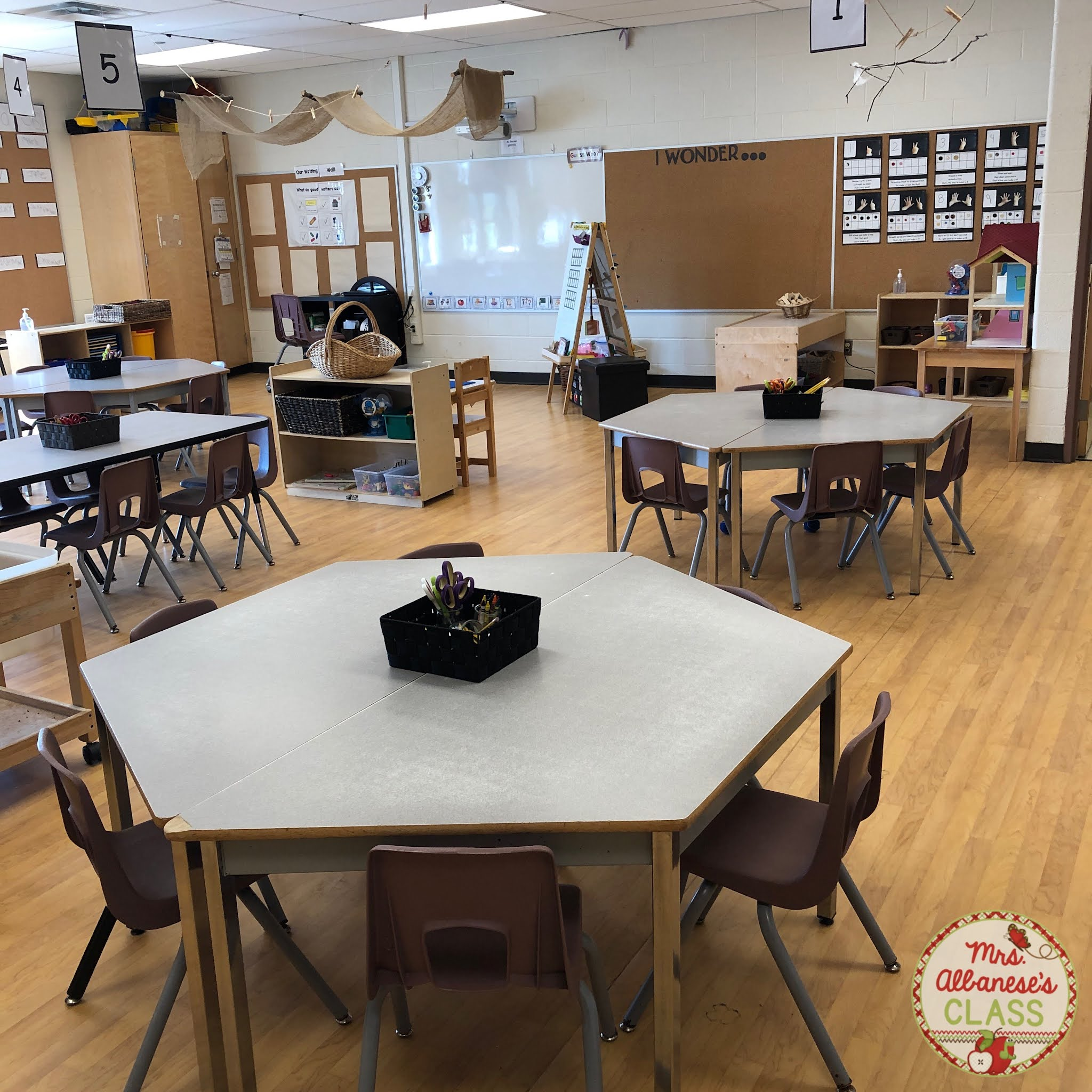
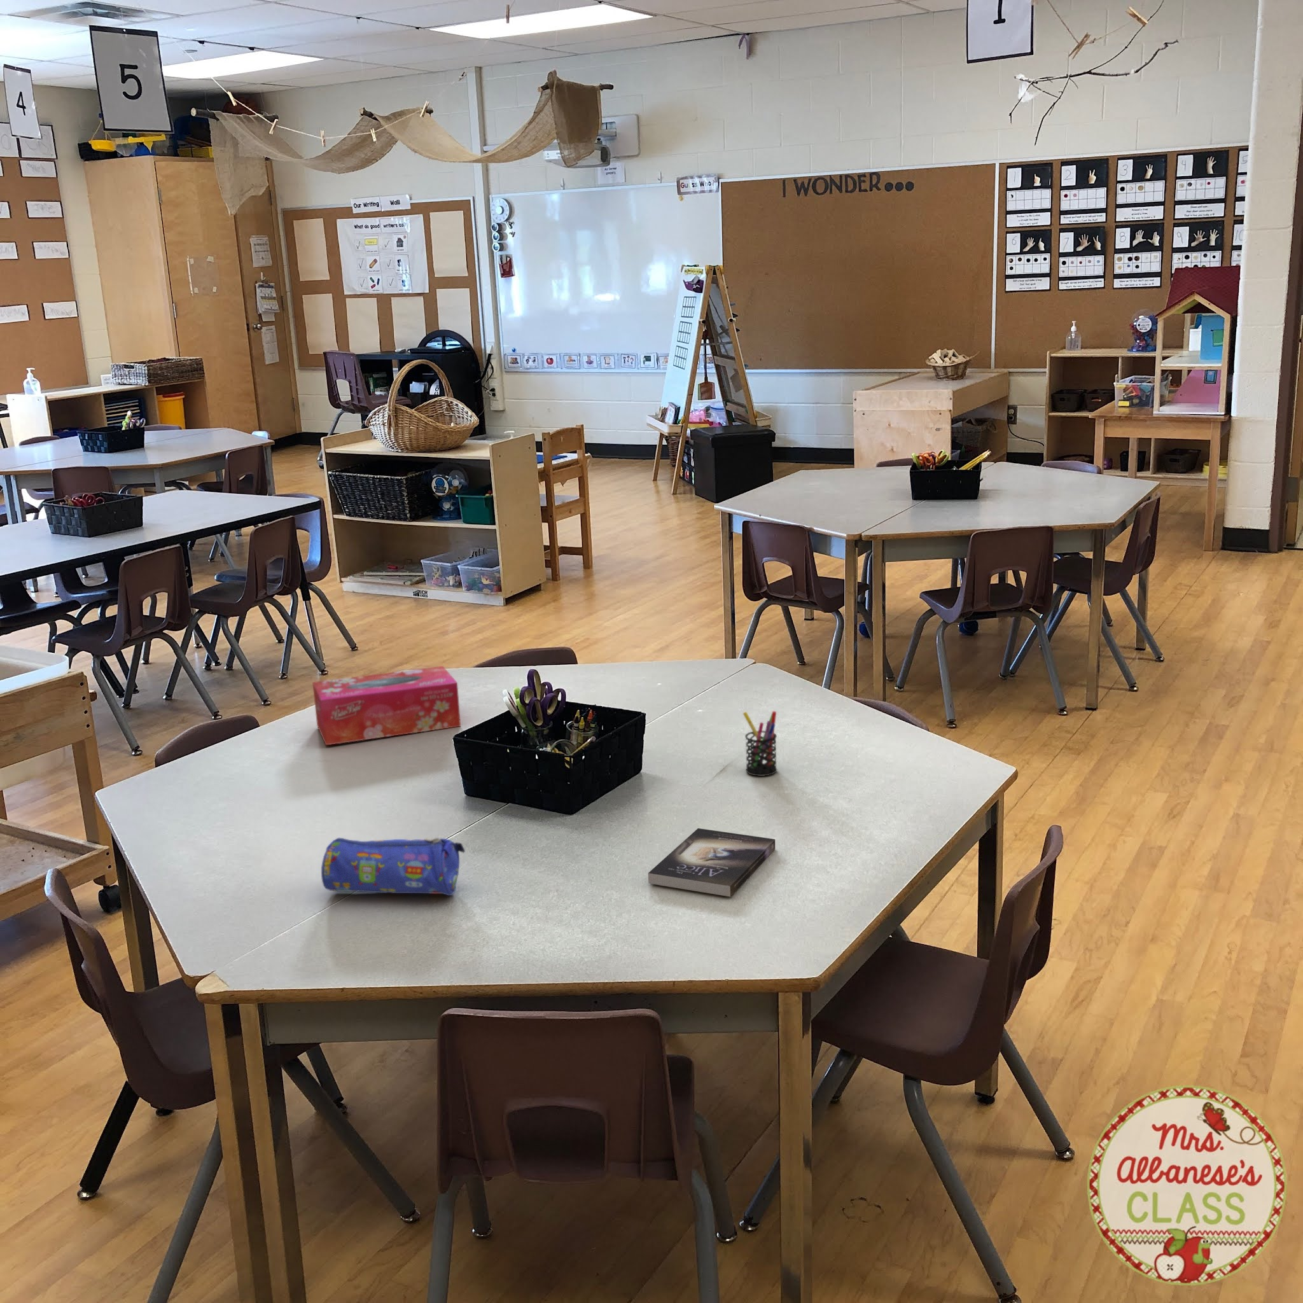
+ book (714, 860)
+ pencil case (391, 864)
+ pen holder (764, 740)
+ tissue box (387, 704)
